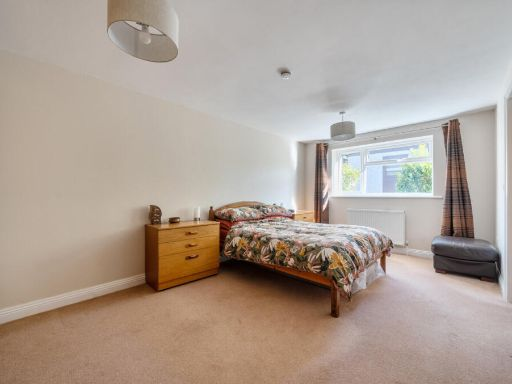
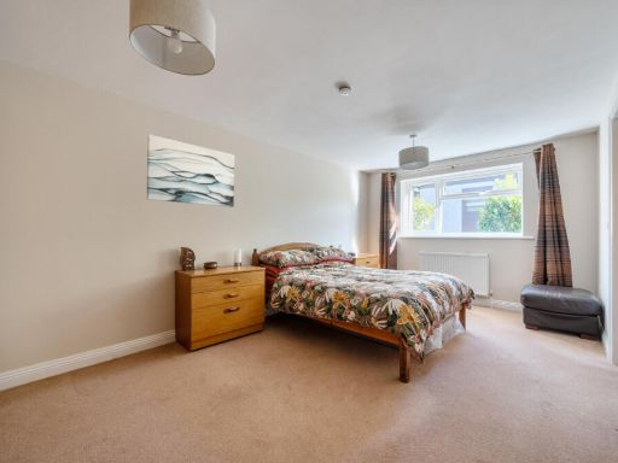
+ wall art (194, 174)
